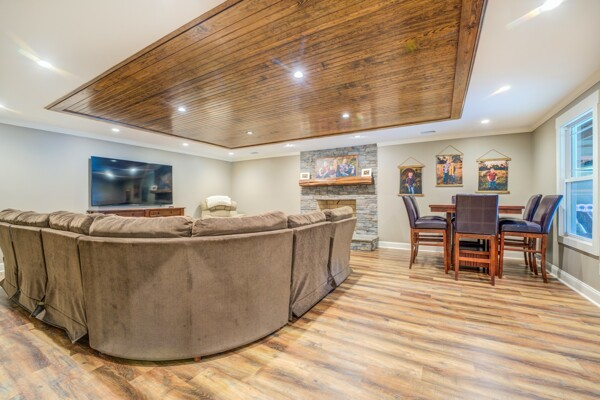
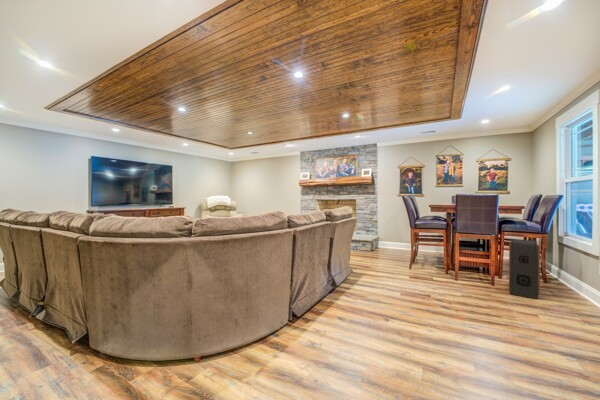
+ speaker (523, 266)
